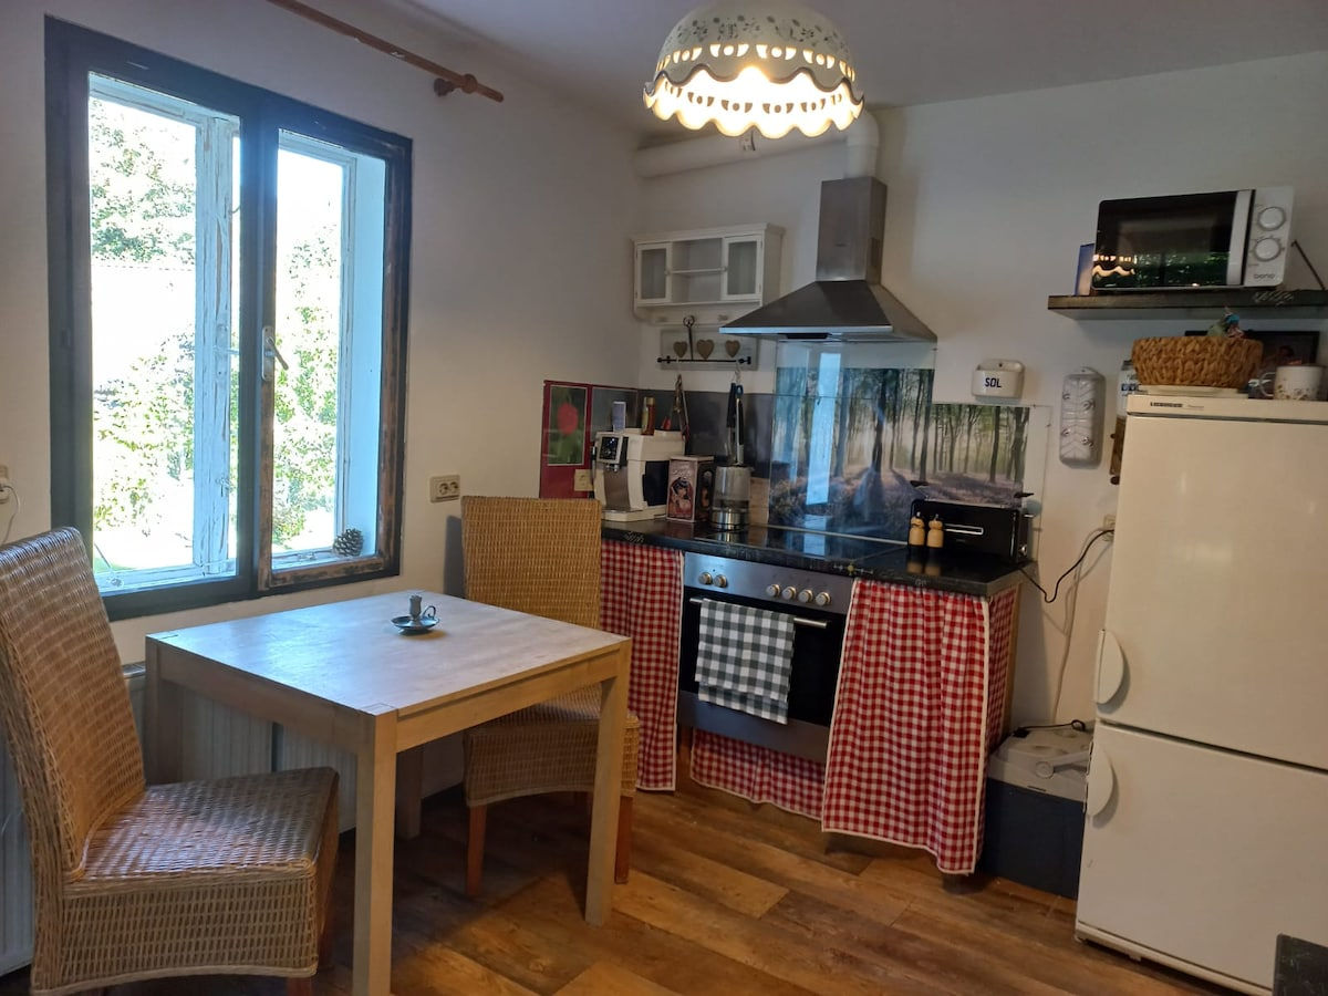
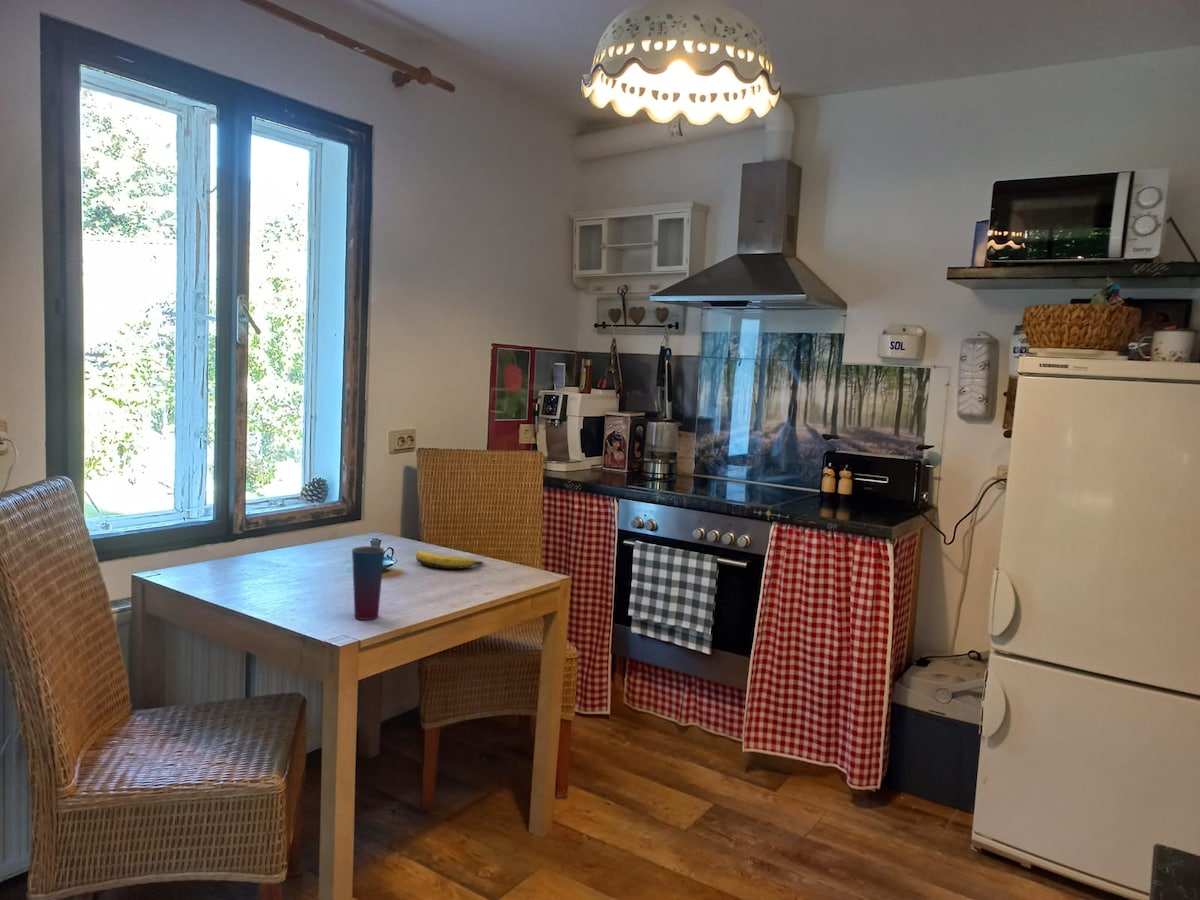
+ banana (449, 559)
+ cup (367, 583)
